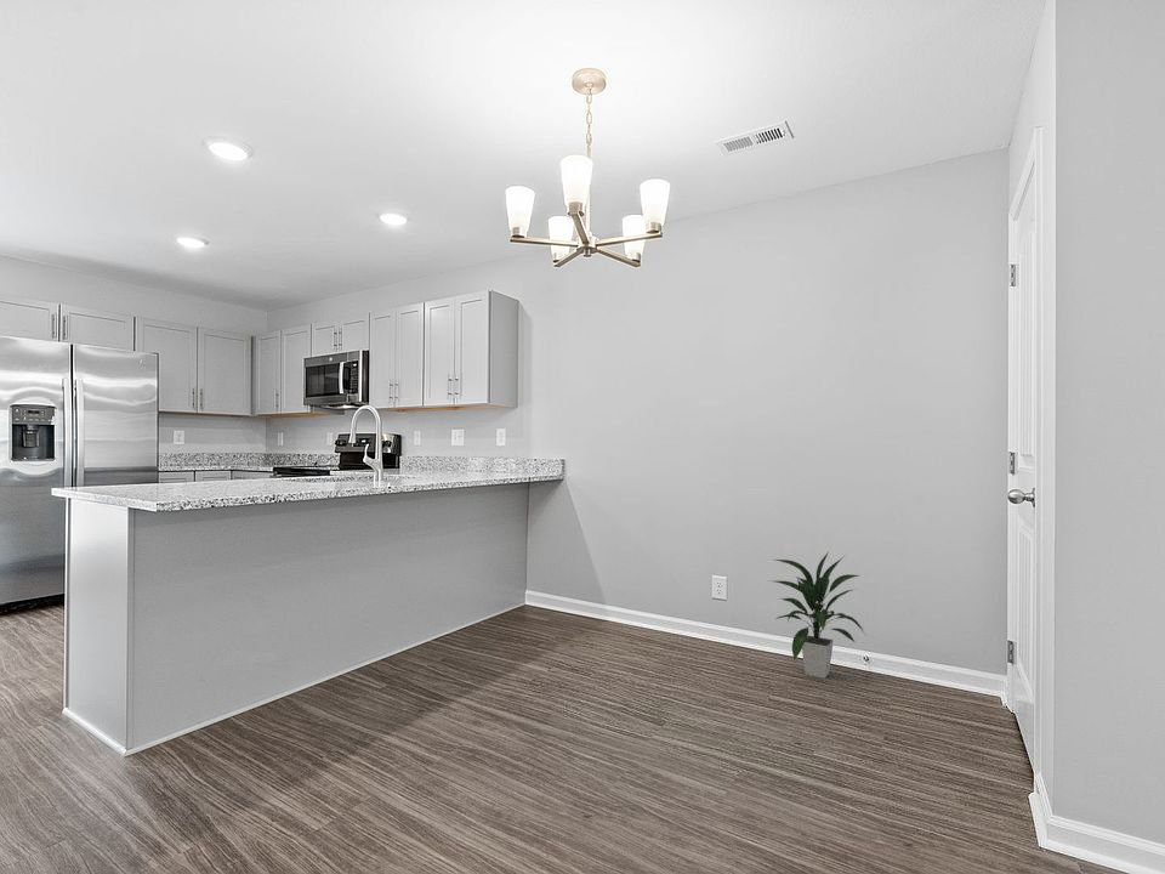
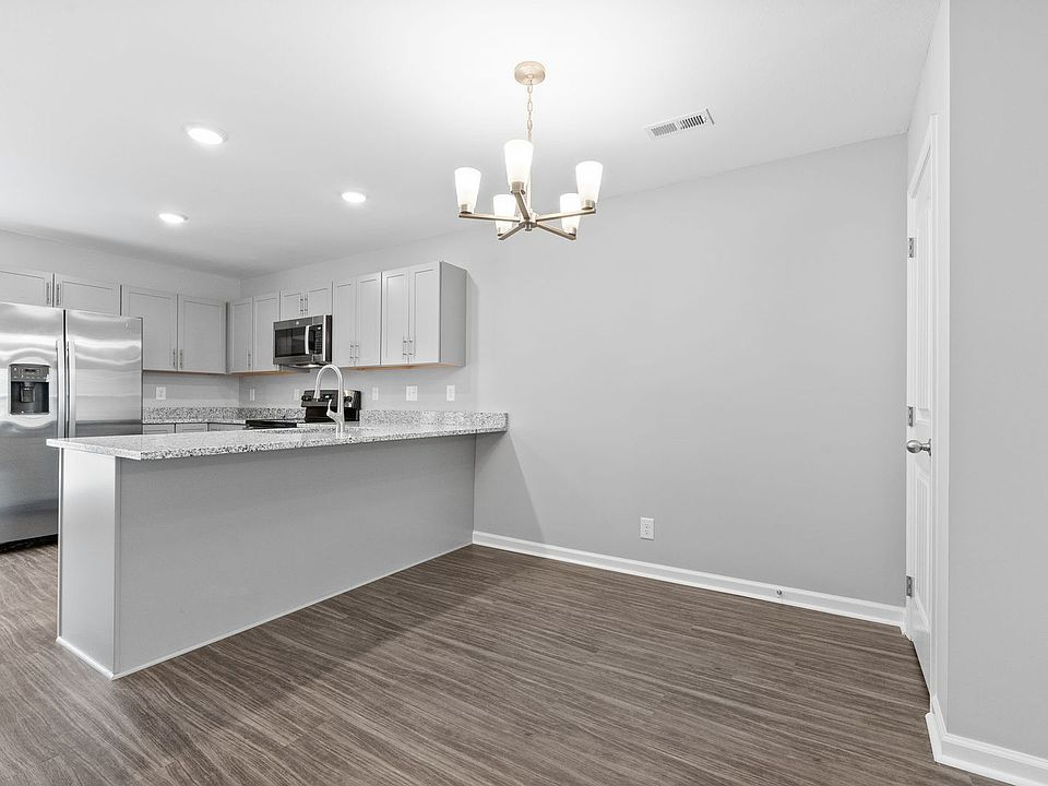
- indoor plant (813, 612)
